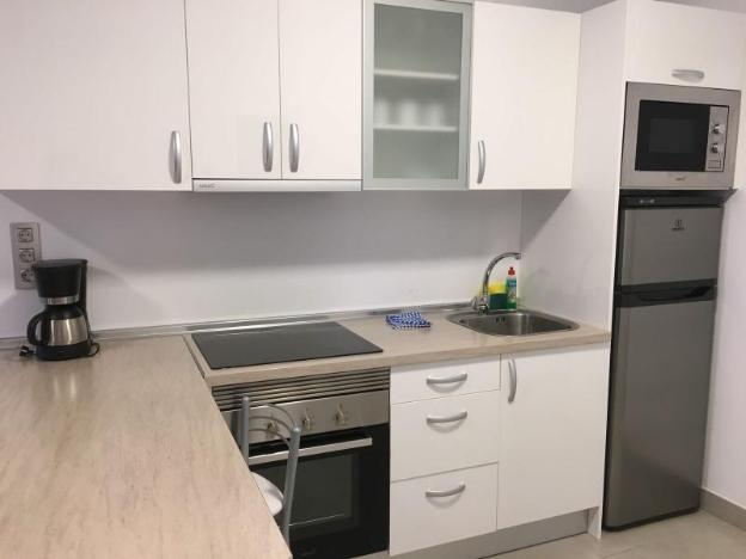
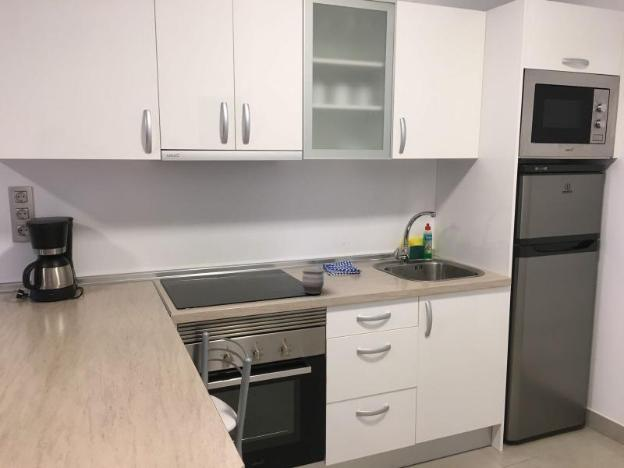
+ mug (313, 279)
